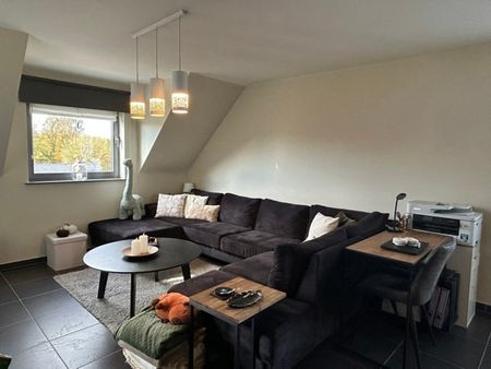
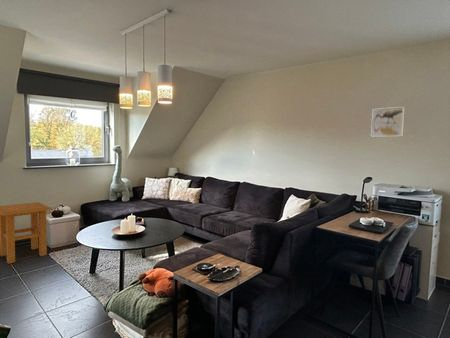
+ side table (23, 231)
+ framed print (387, 122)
